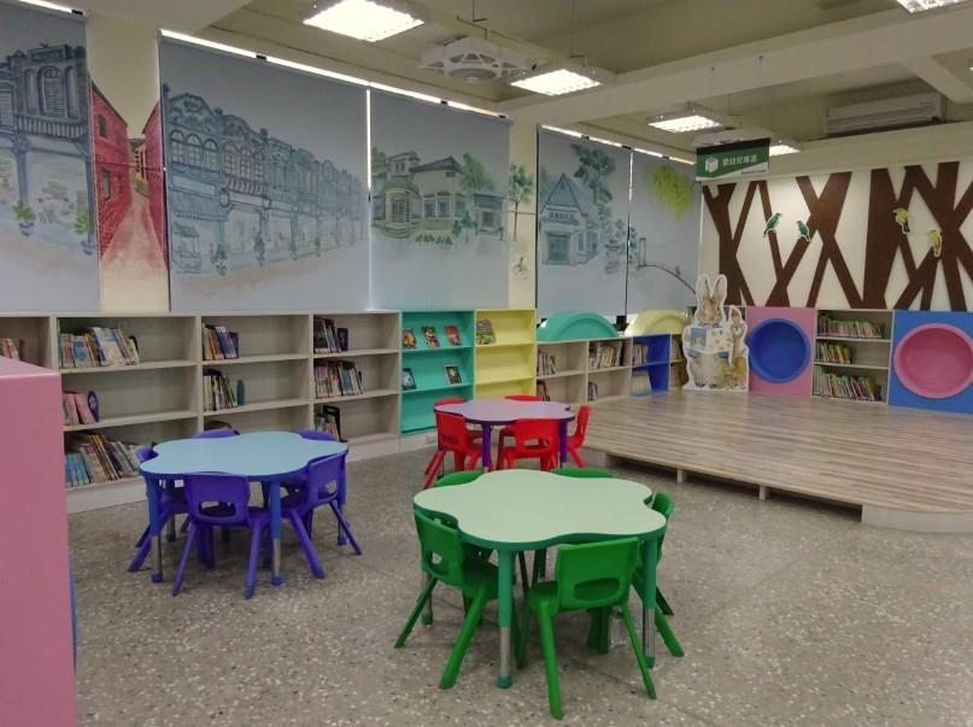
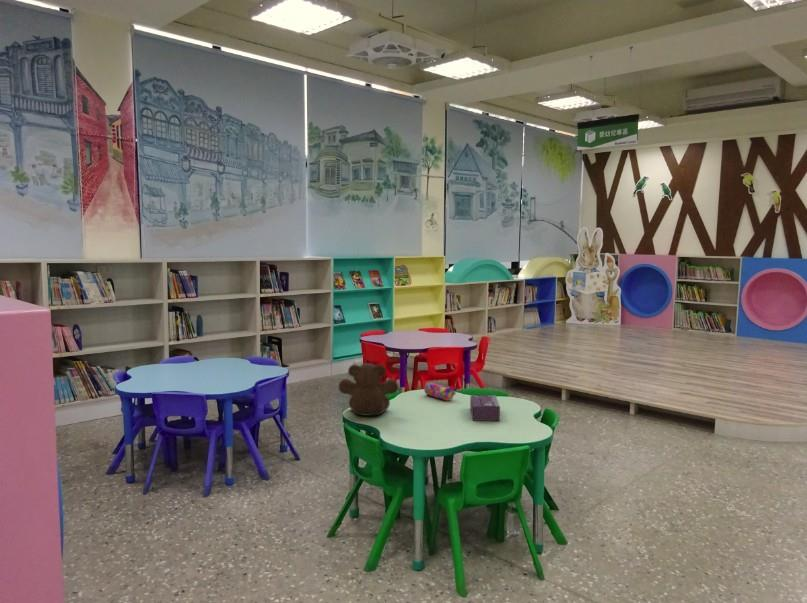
+ pencil case (439, 390)
+ teddy bear (368, 387)
+ tissue box (484, 407)
